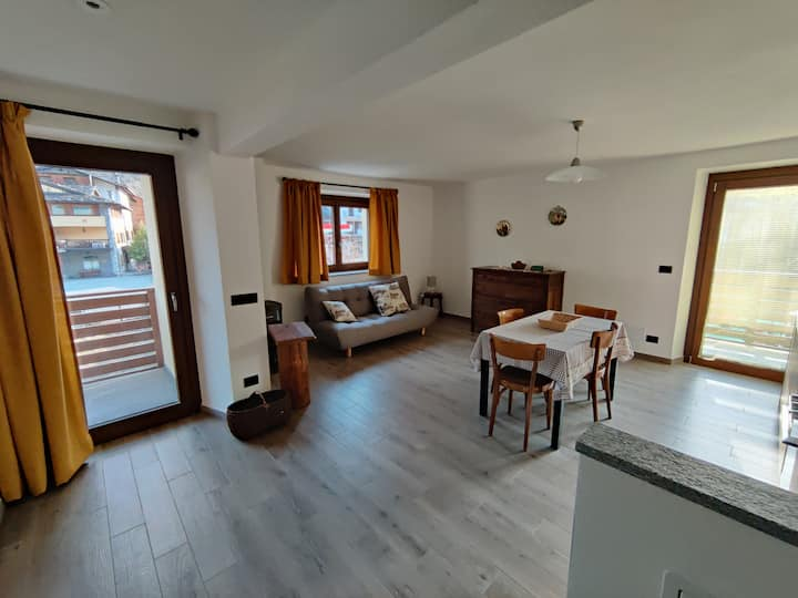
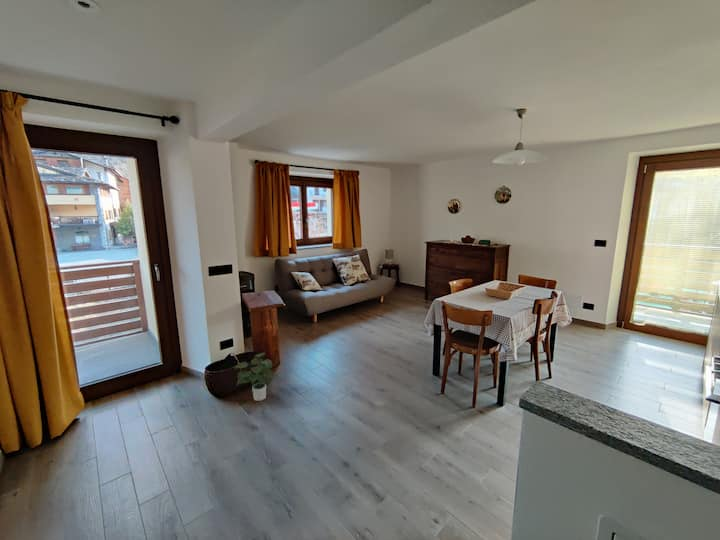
+ potted plant (258, 377)
